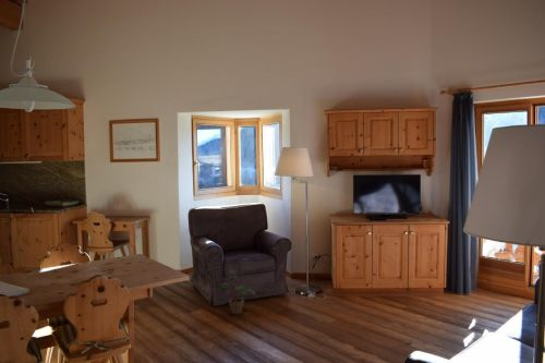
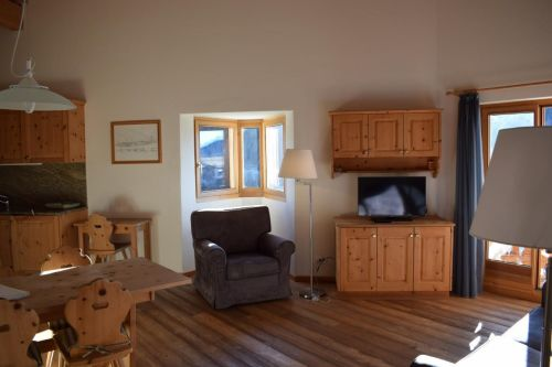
- potted plant (235, 295)
